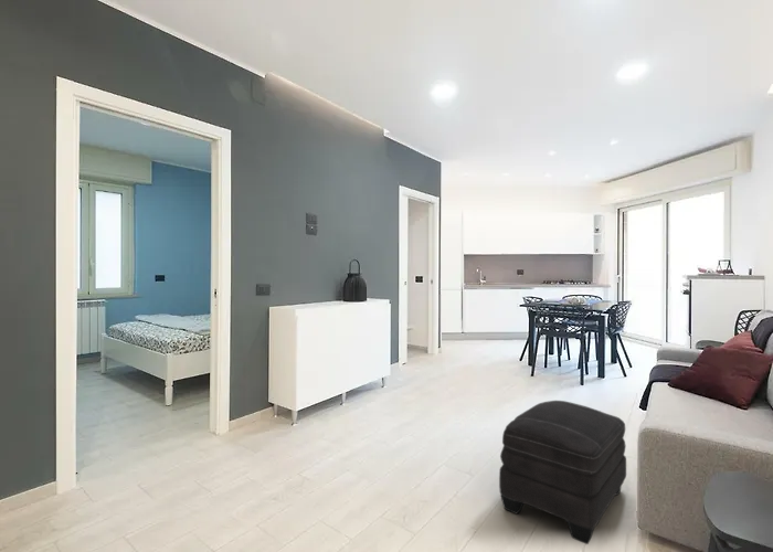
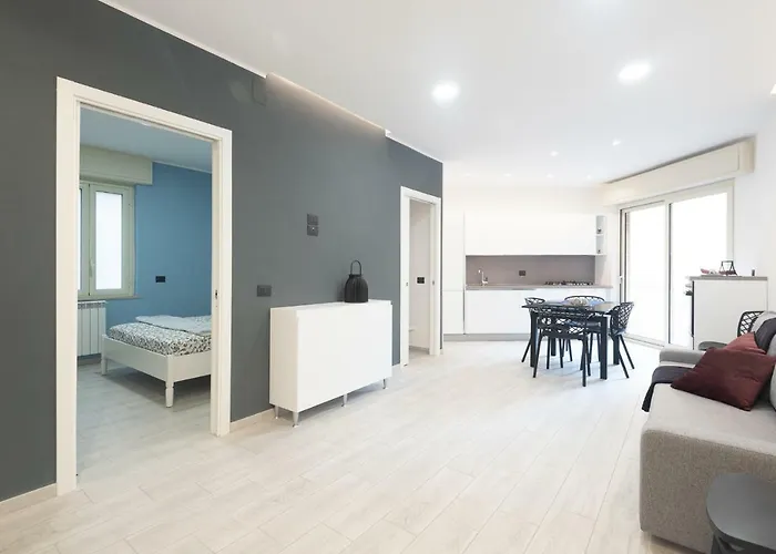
- ottoman (564, 455)
